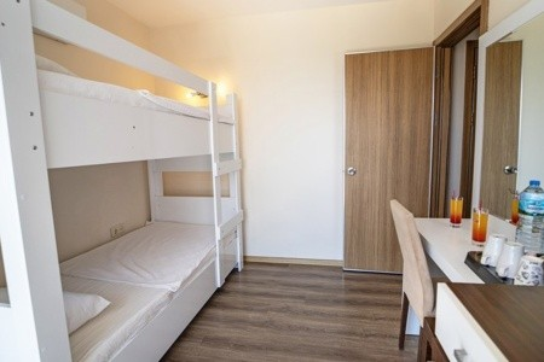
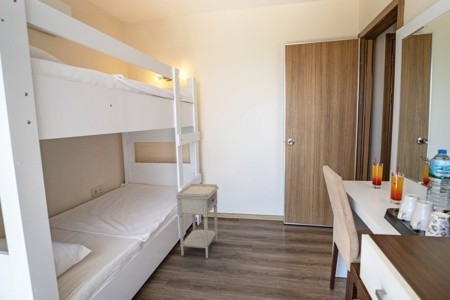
+ nightstand (199, 214)
